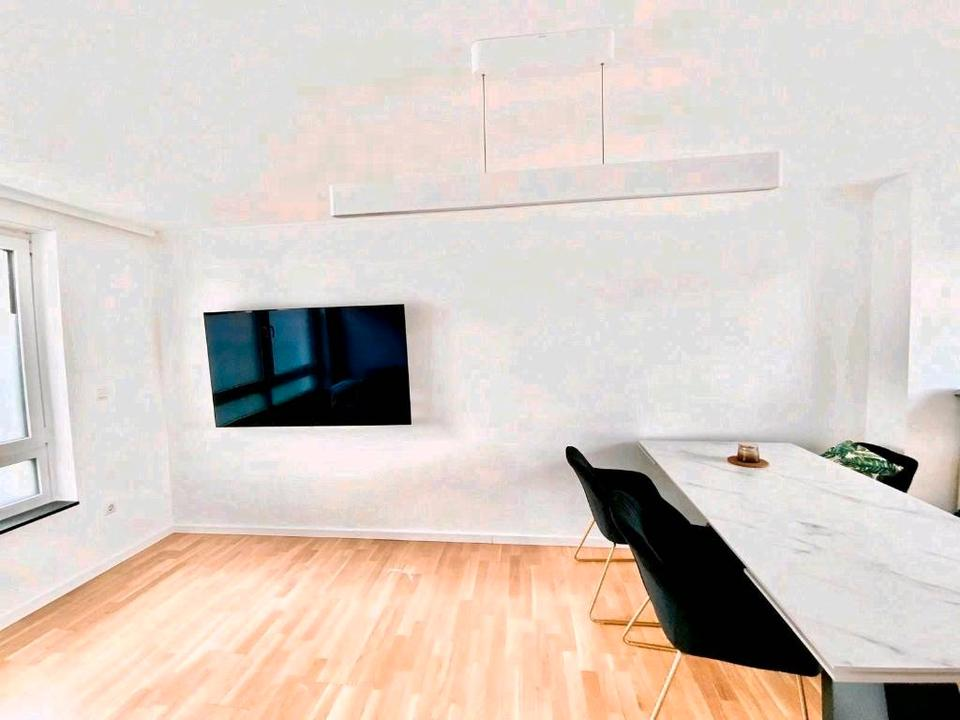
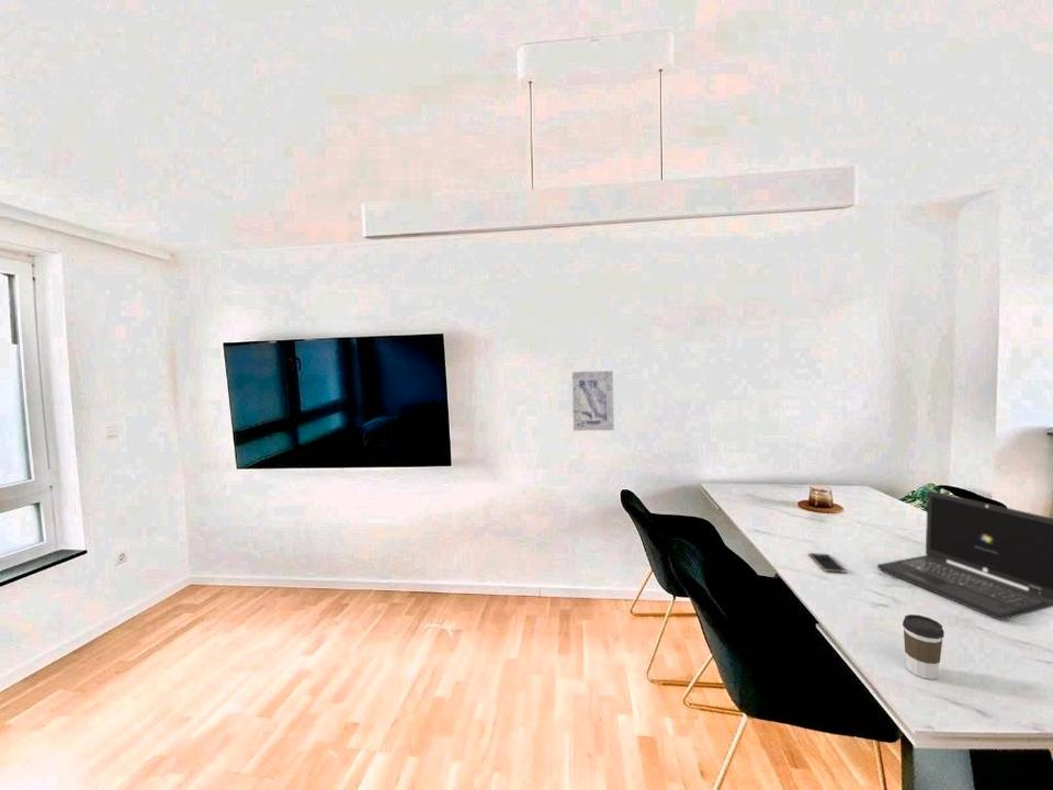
+ coffee cup (922, 646)
+ wall art (592, 400)
+ laptop (961, 548)
+ smartphone (826, 562)
